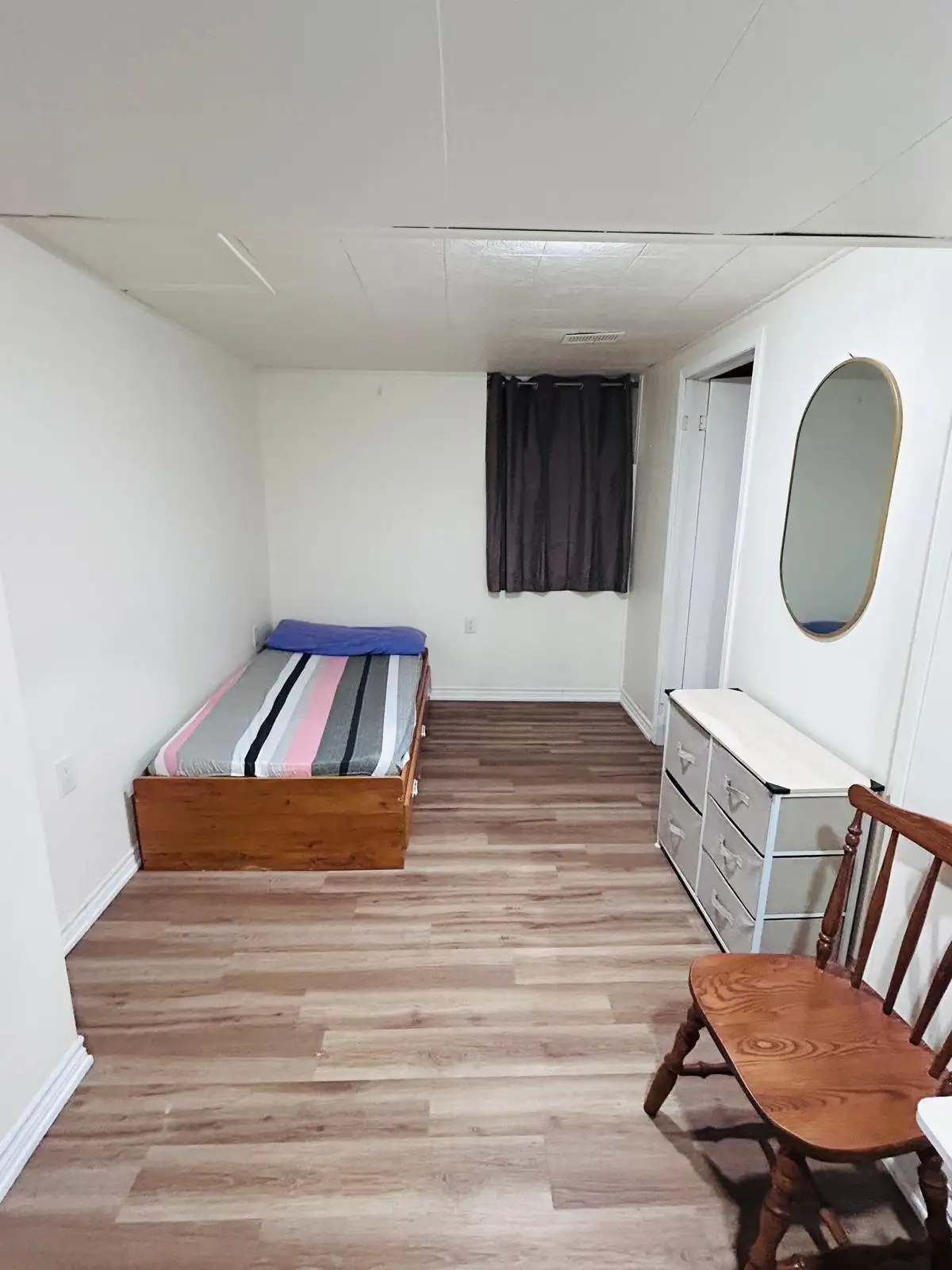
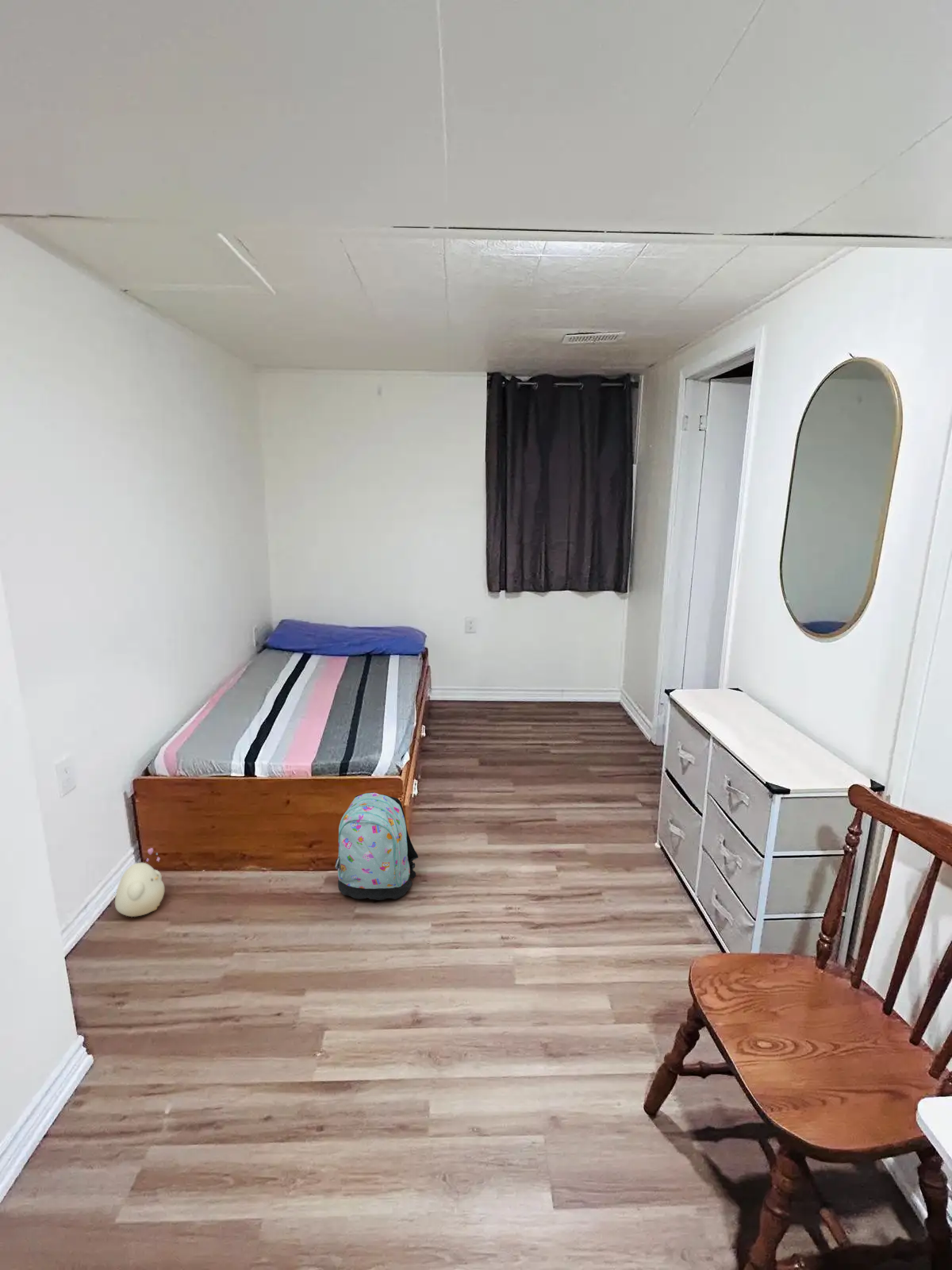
+ plush toy (137, 882)
+ backpack (374, 845)
